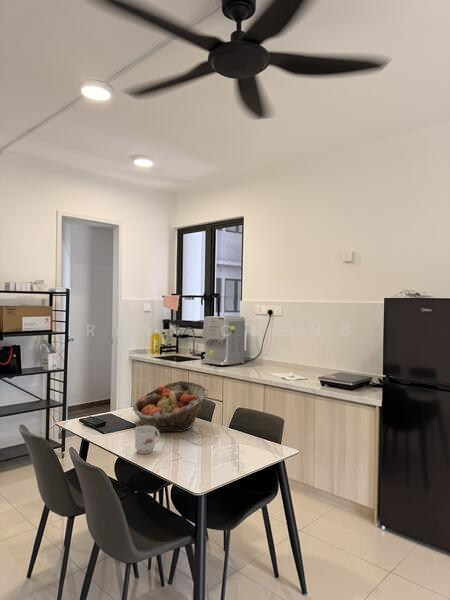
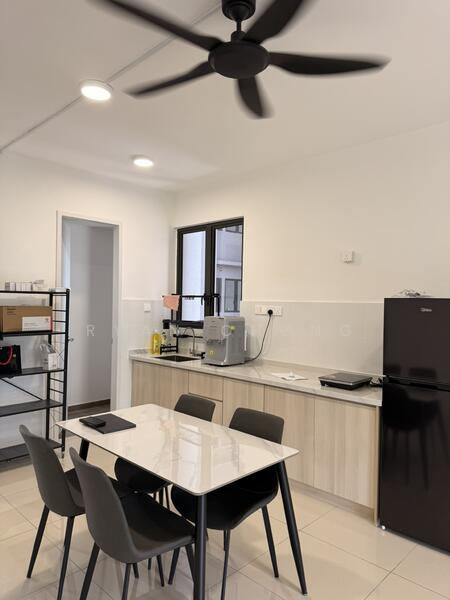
- mug (147, 439)
- fruit basket (170, 404)
